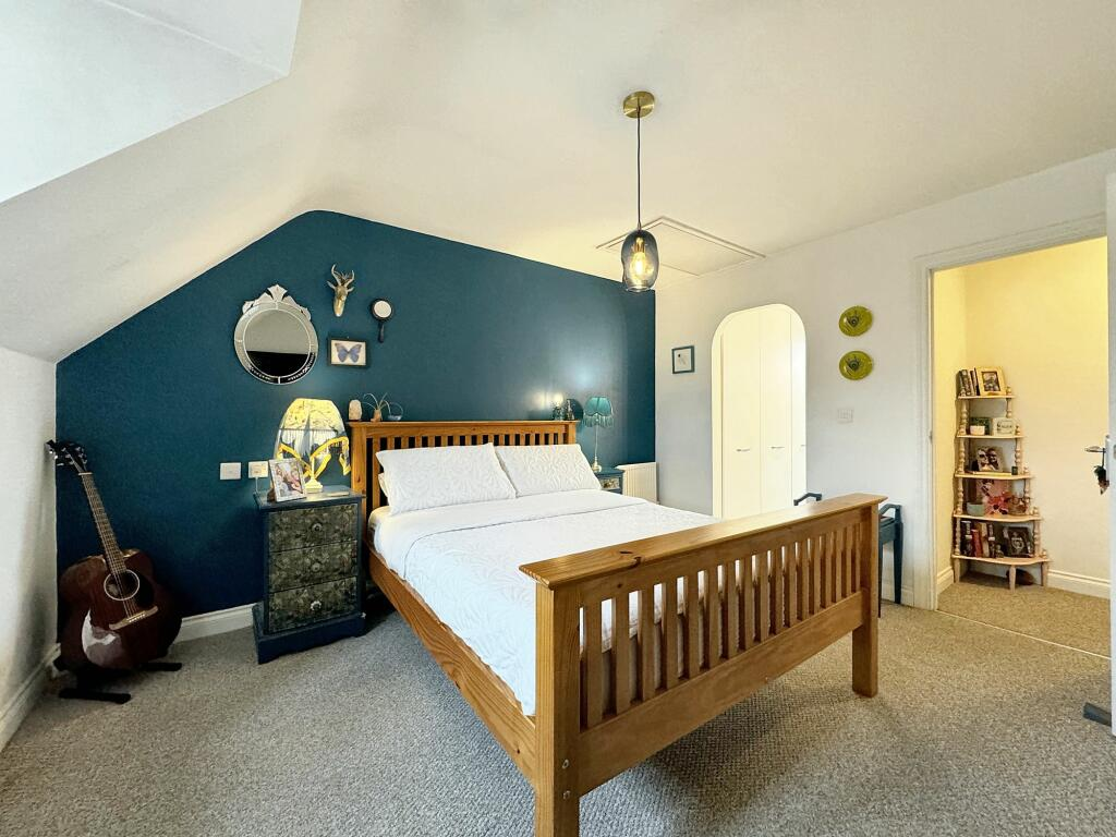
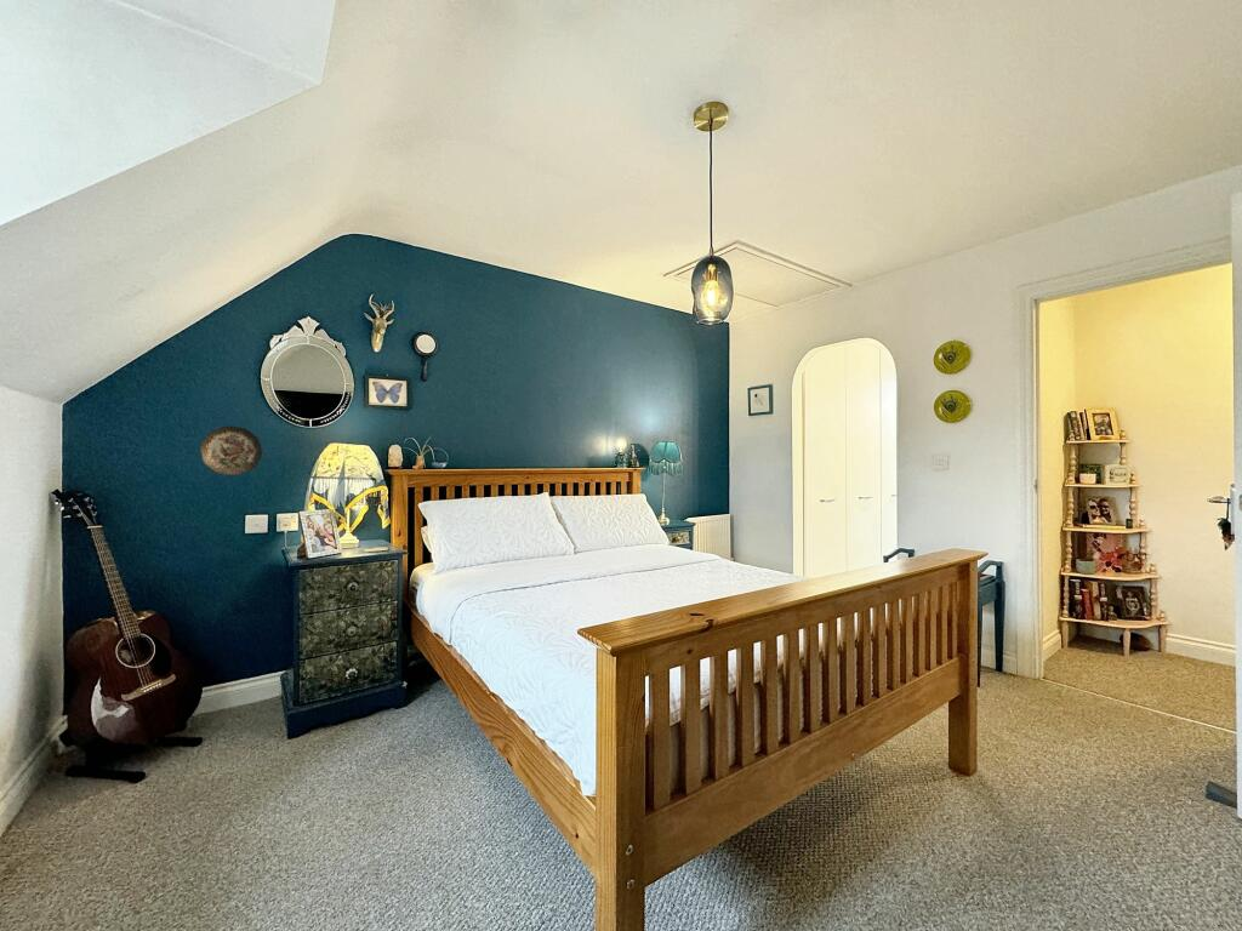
+ decorative plate (232, 451)
